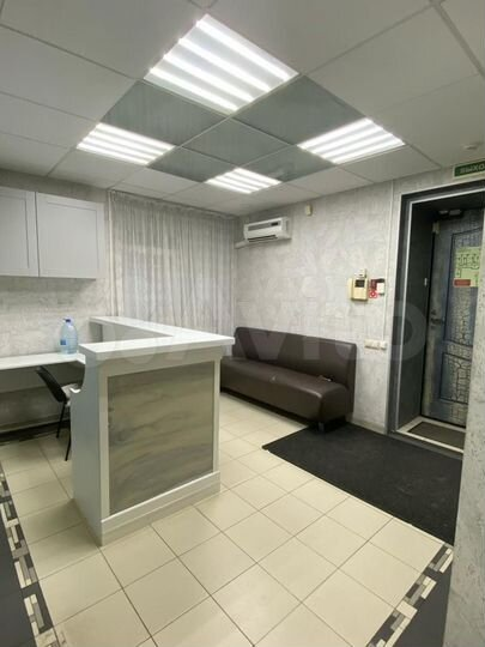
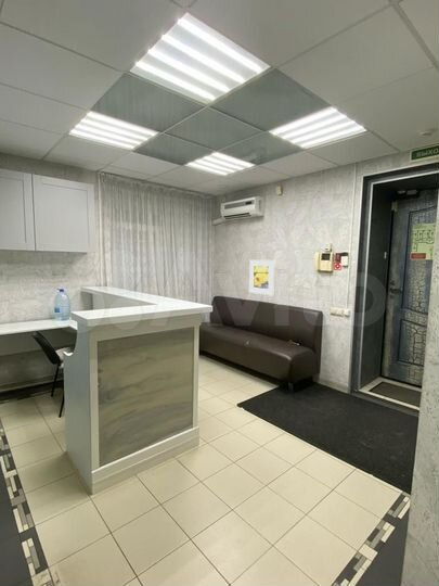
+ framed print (260, 277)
